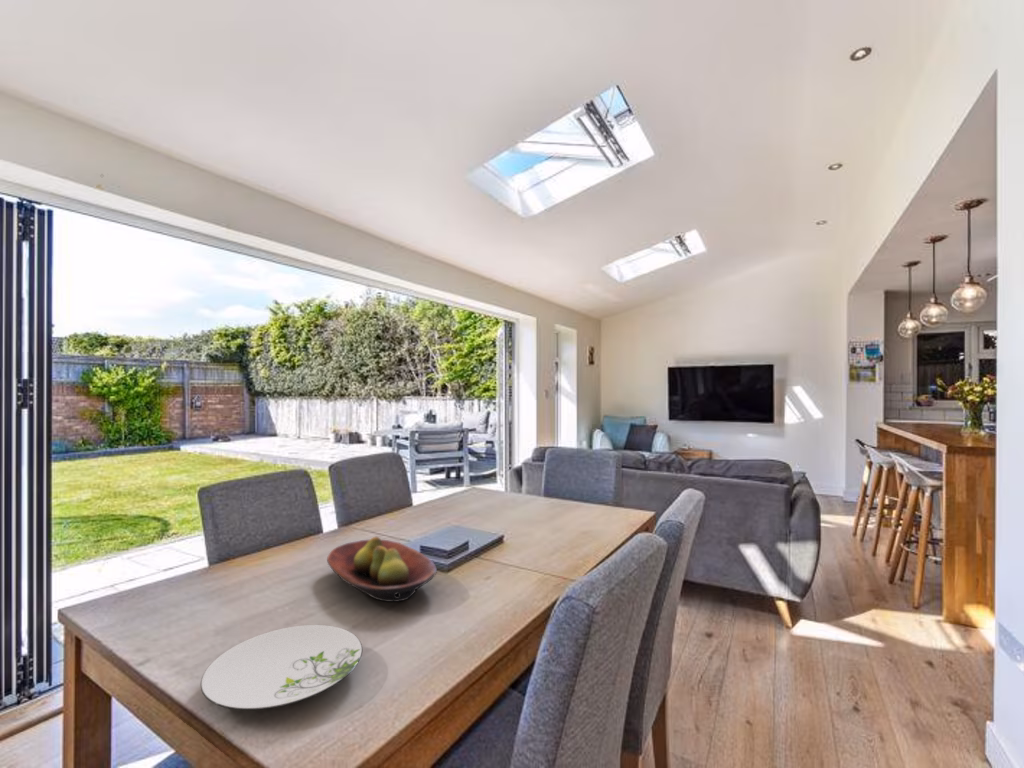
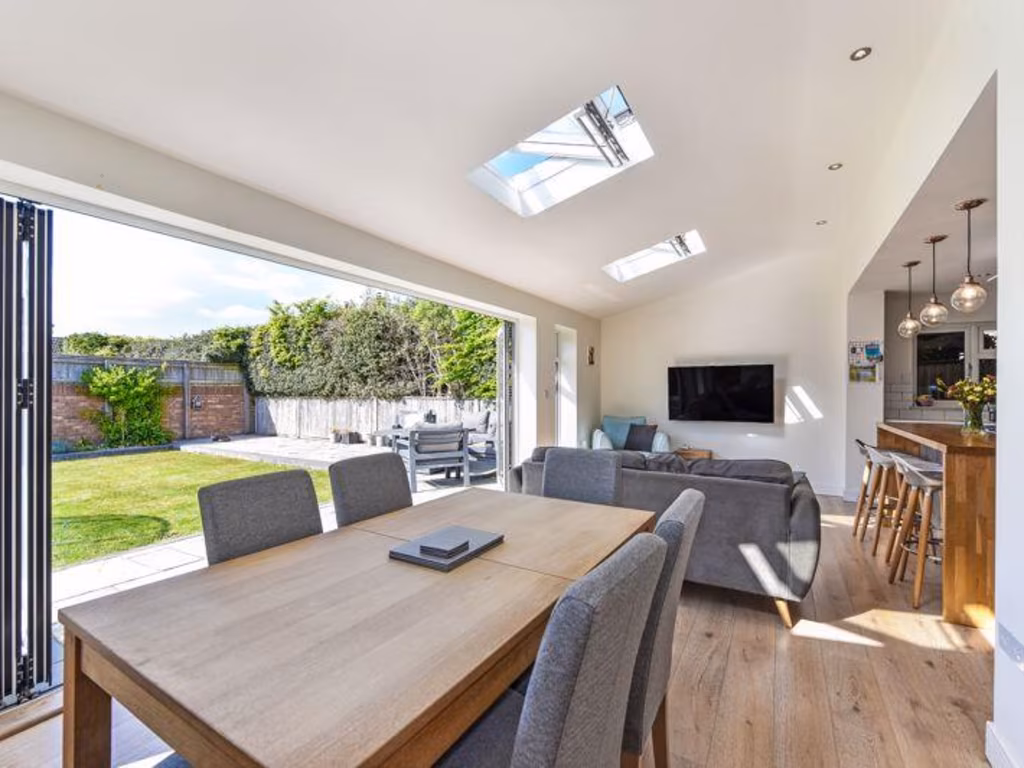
- plate (286, 669)
- fruit bowl (380, 563)
